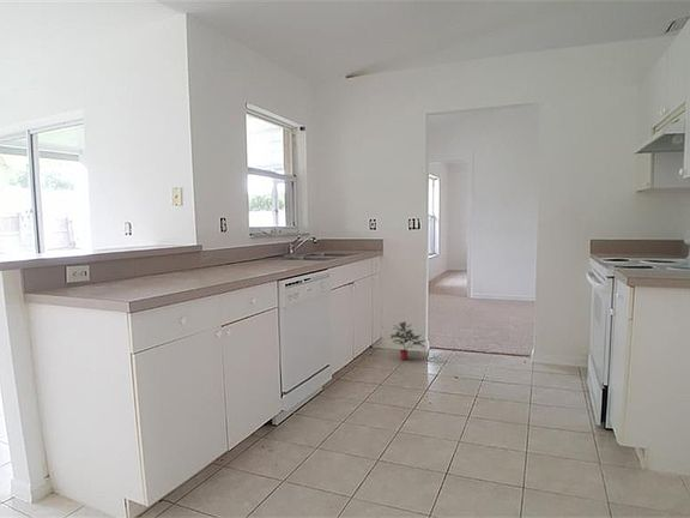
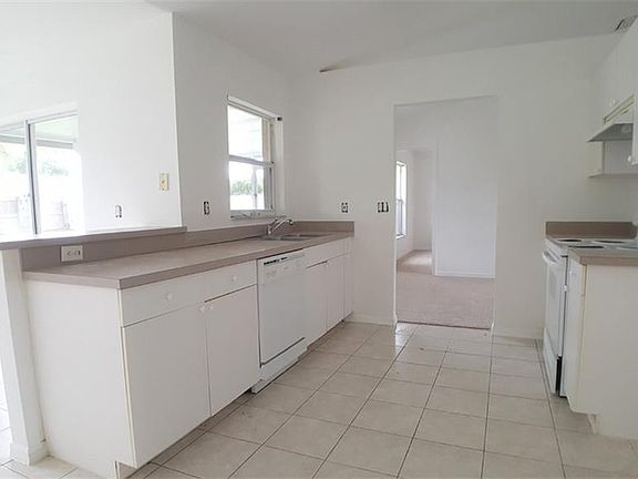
- potted plant (407, 339)
